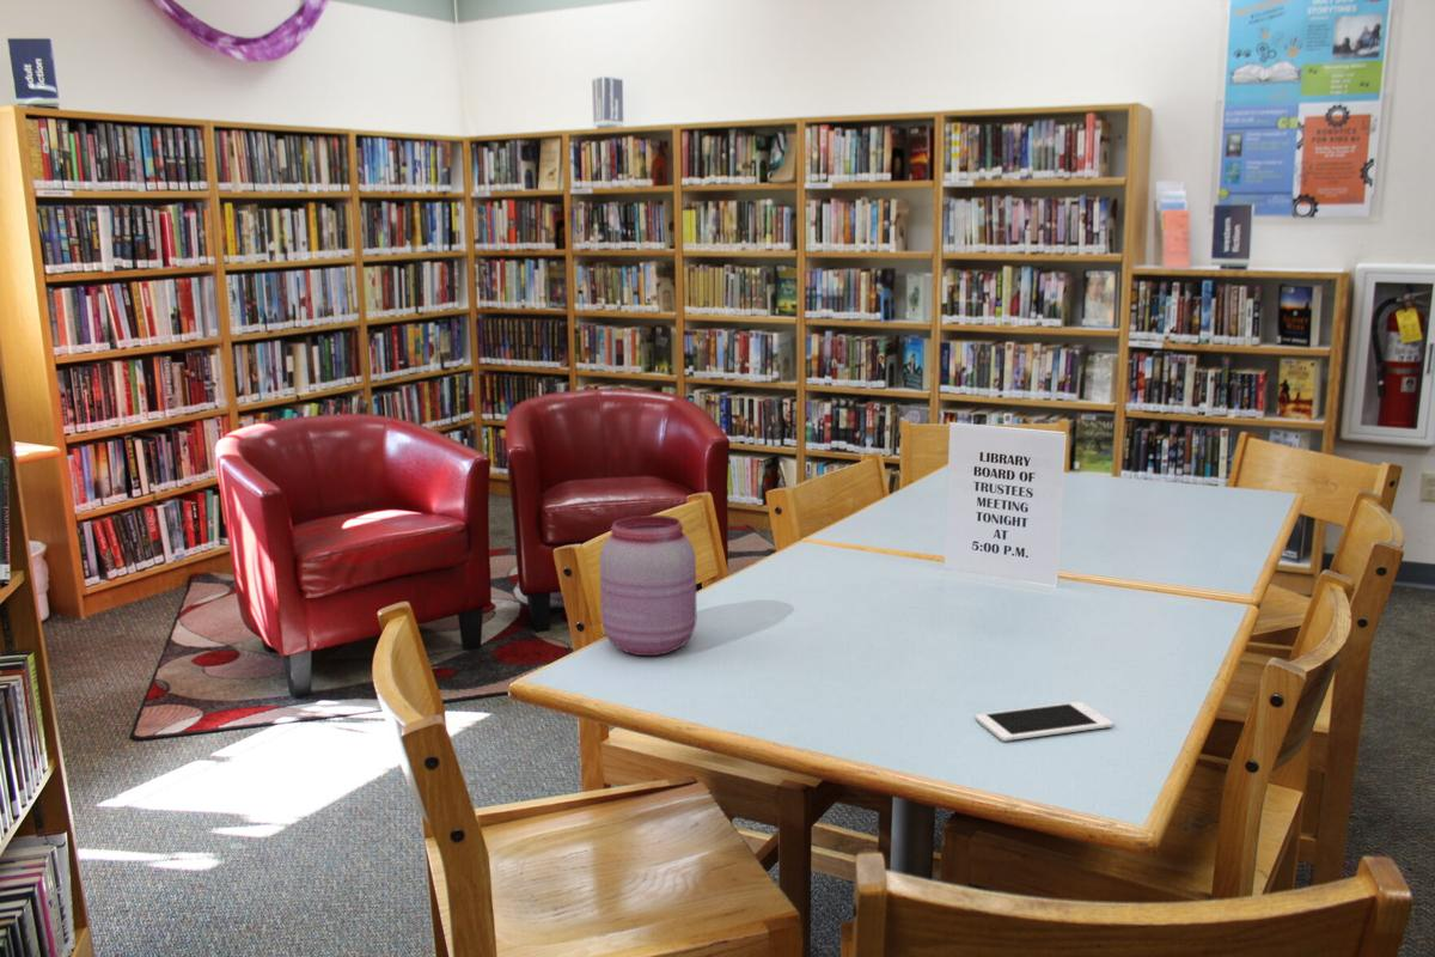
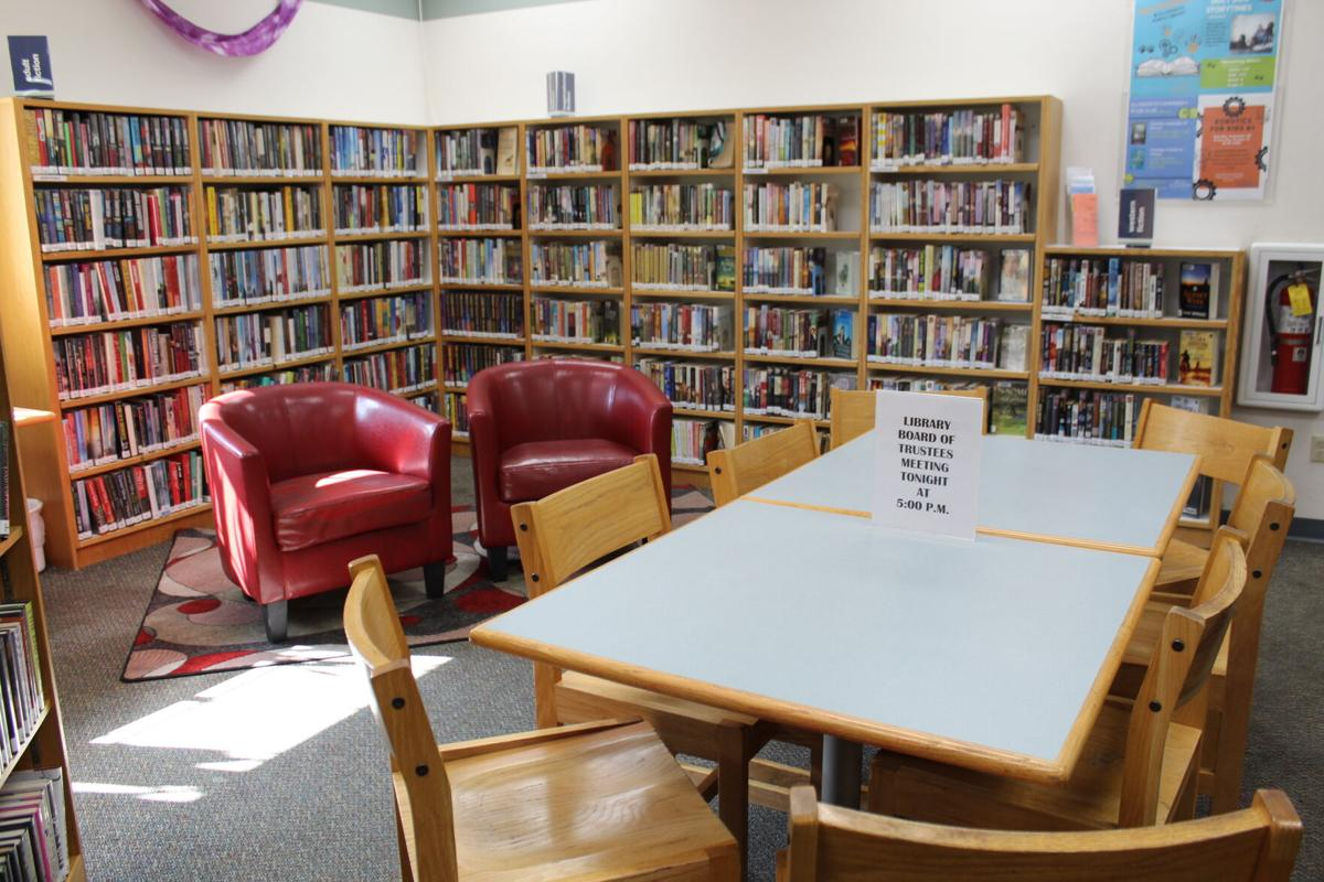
- cell phone (1043, 720)
- jar (648, 584)
